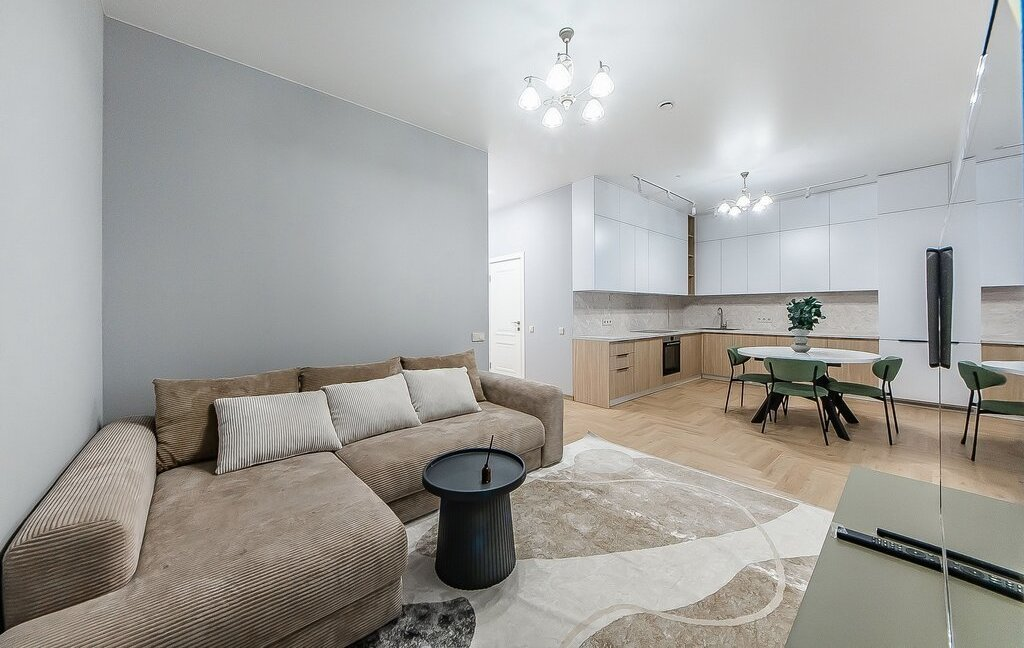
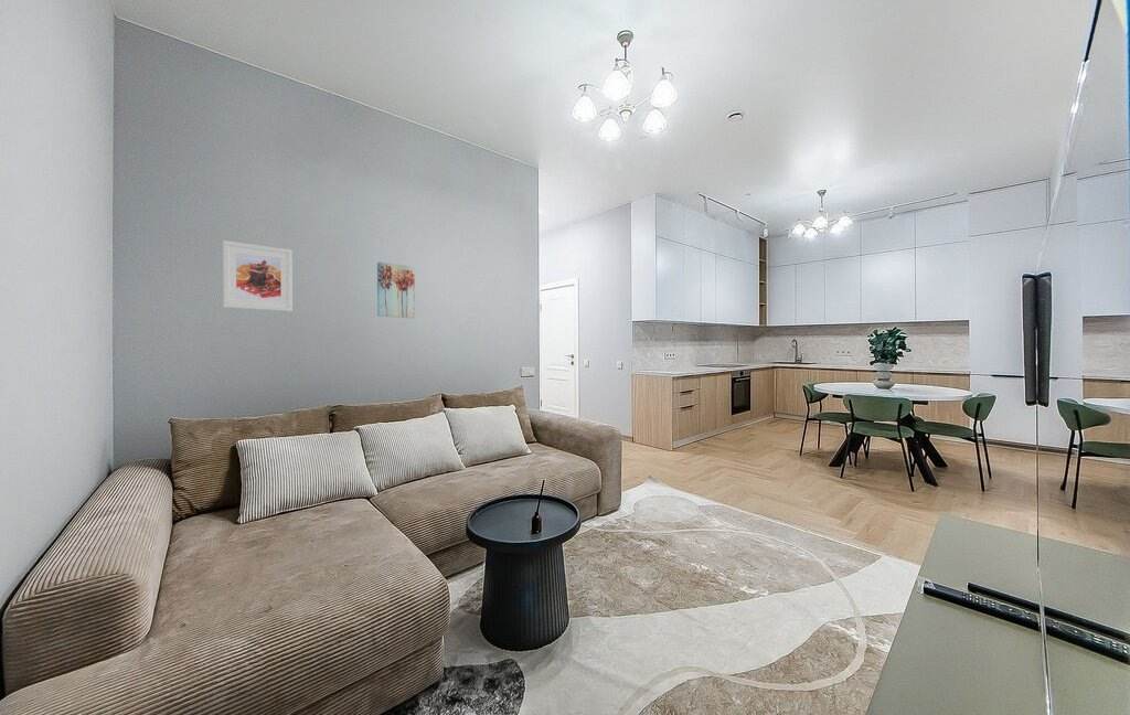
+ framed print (258, 277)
+ wall art (396, 290)
